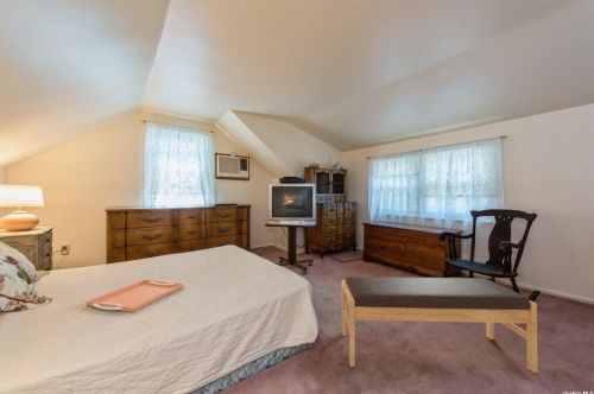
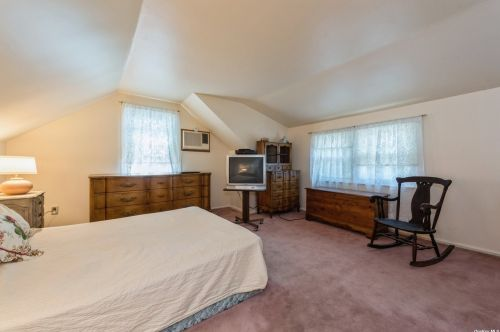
- serving tray (139, 293)
- bench (426, 317)
